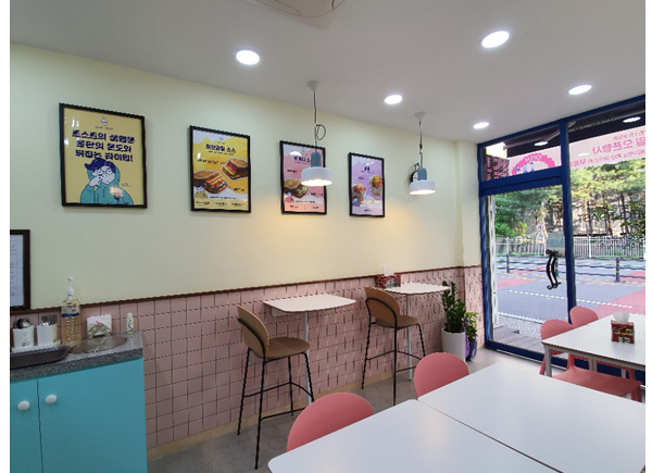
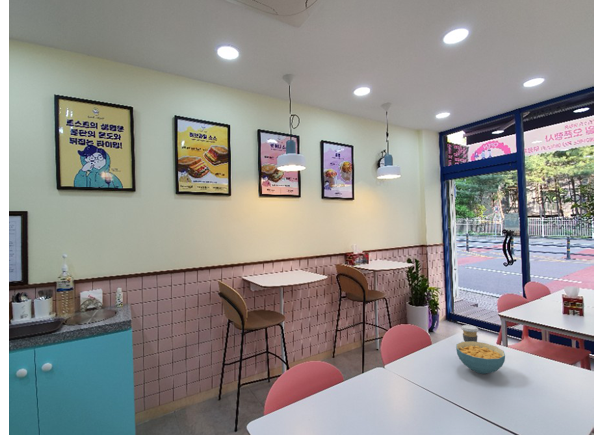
+ cereal bowl (480, 360)
+ coffee cup (470, 337)
